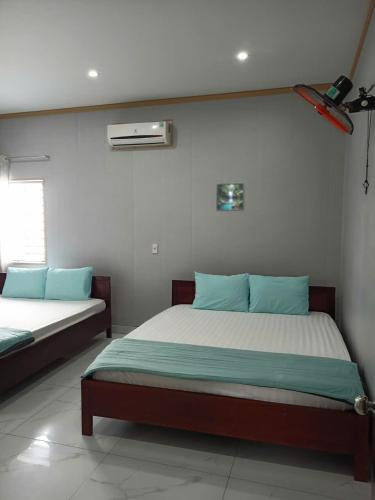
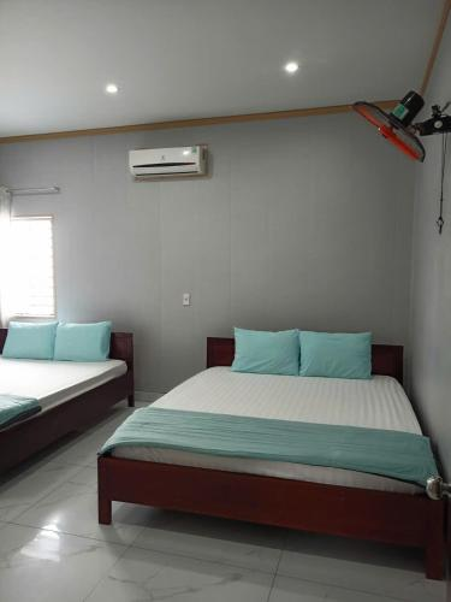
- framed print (230, 197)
